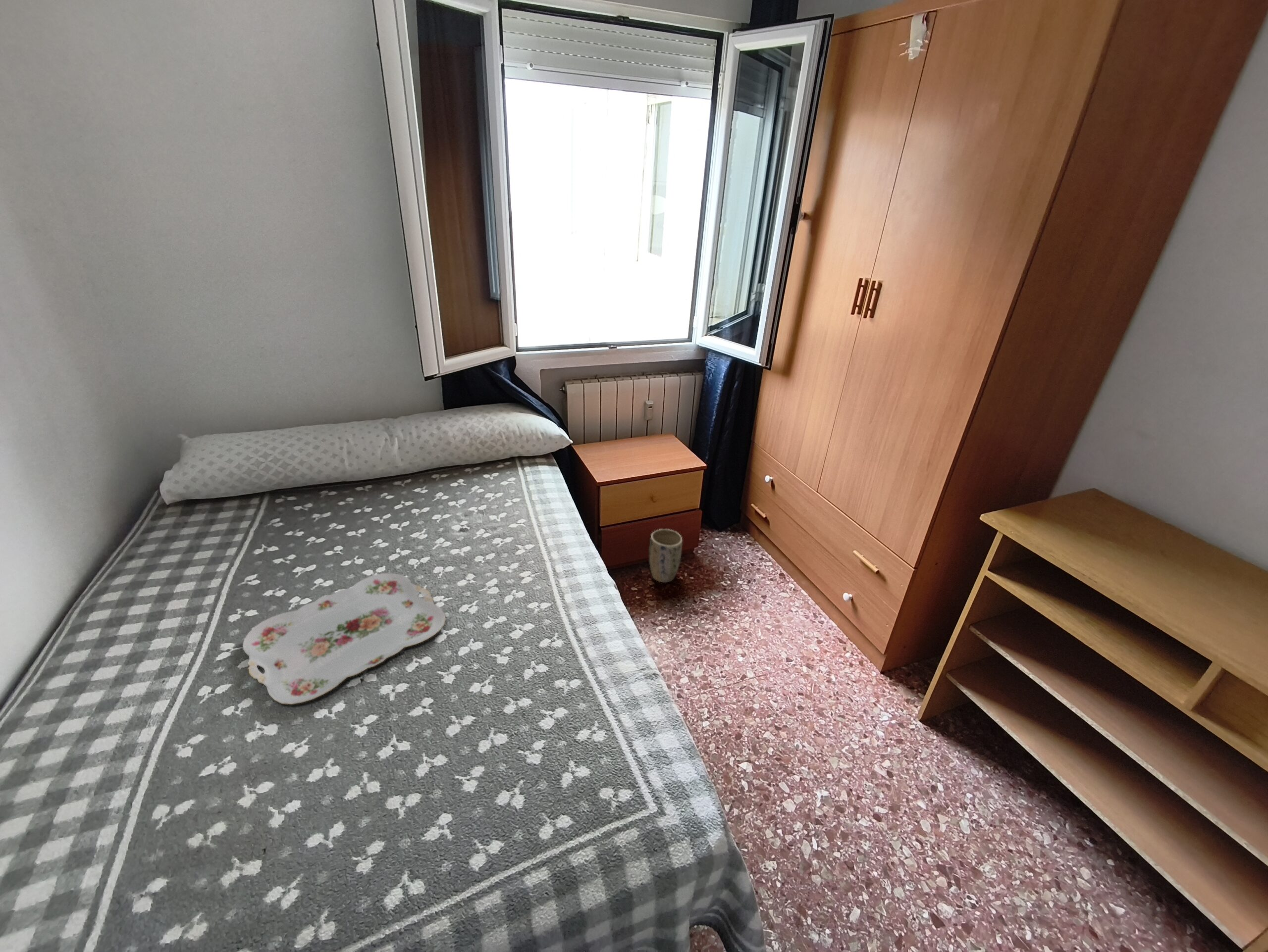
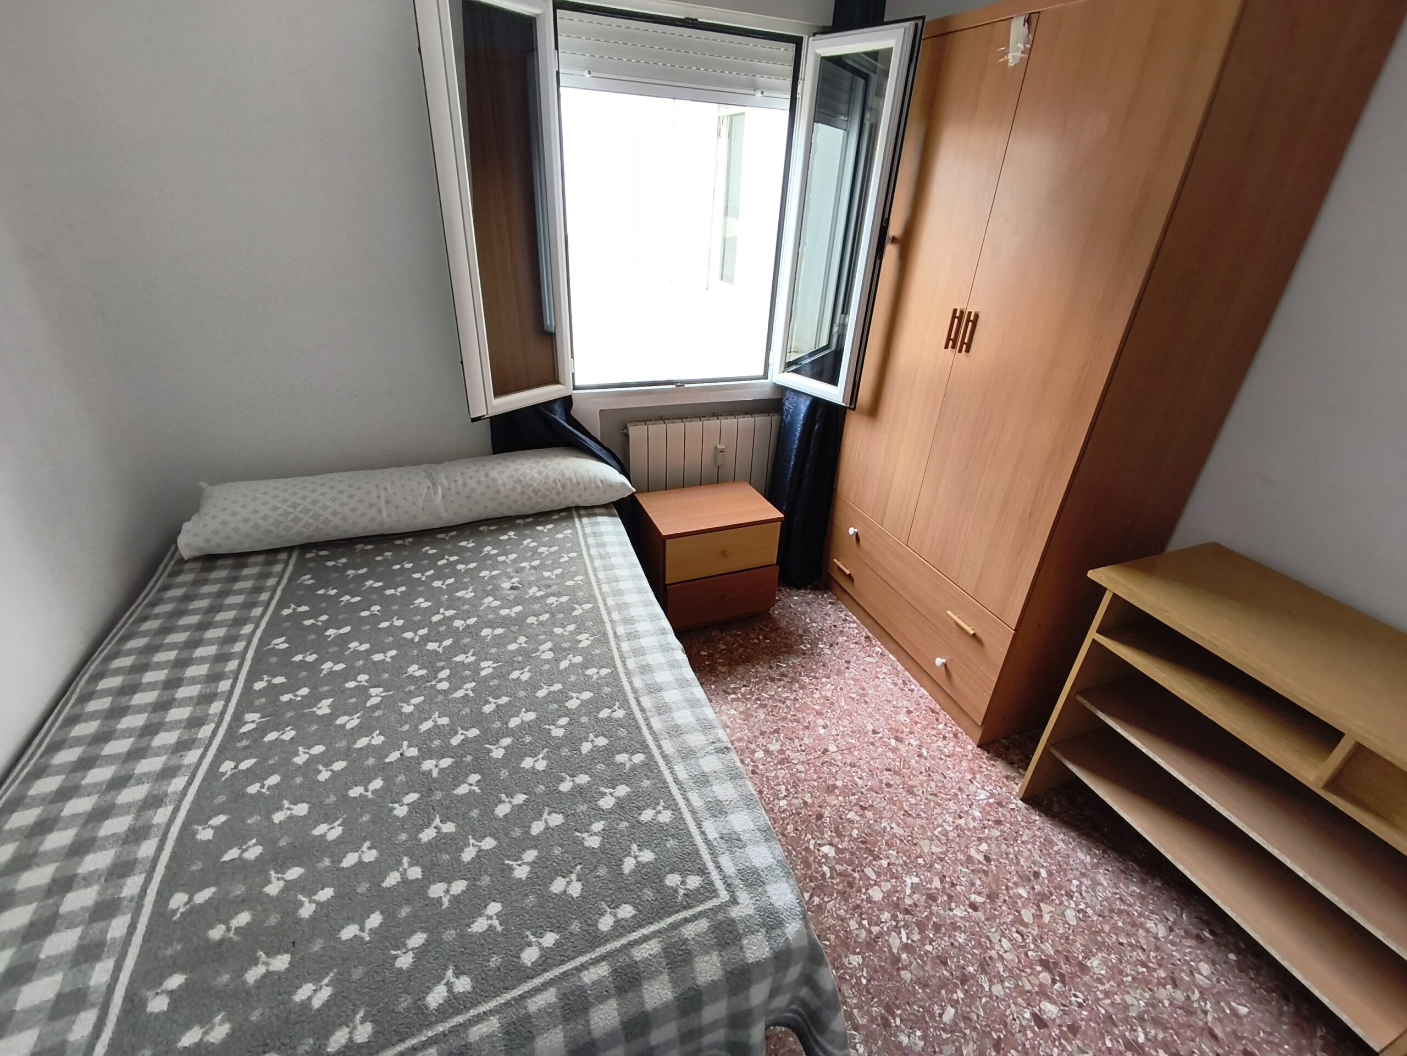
- plant pot (665, 556)
- serving tray (349, 630)
